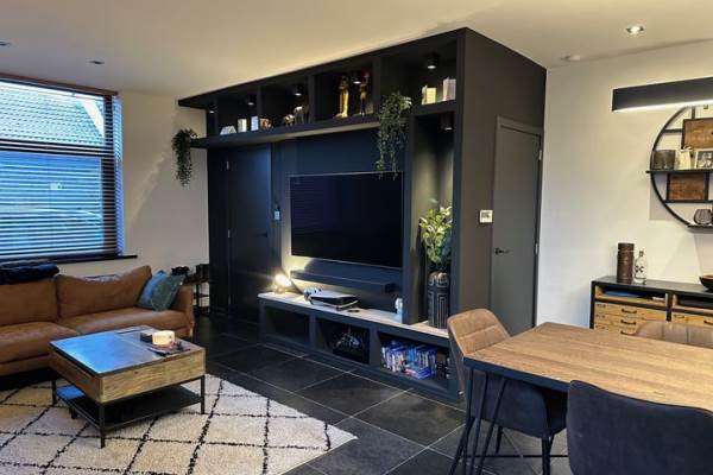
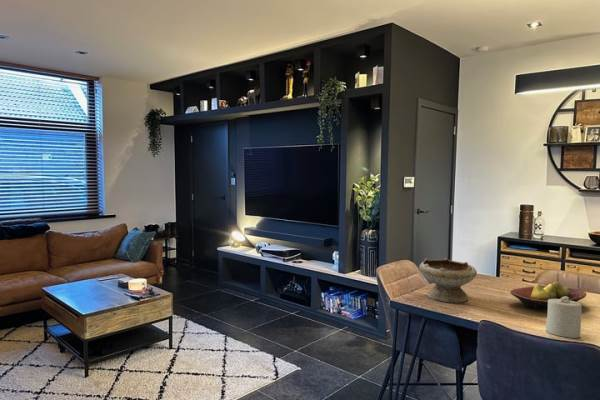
+ bowl (447, 279)
+ candle (563, 314)
+ fruit bowl (547, 293)
